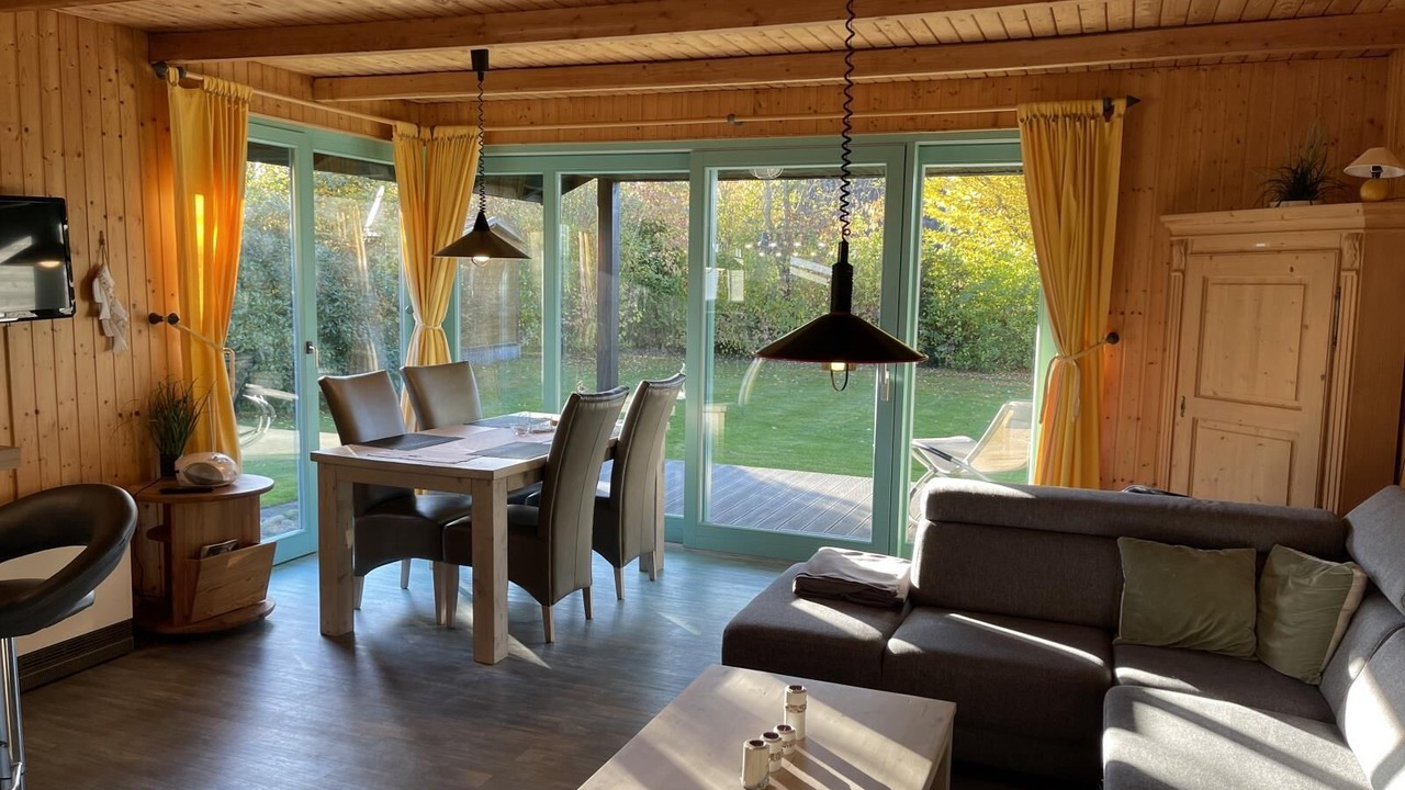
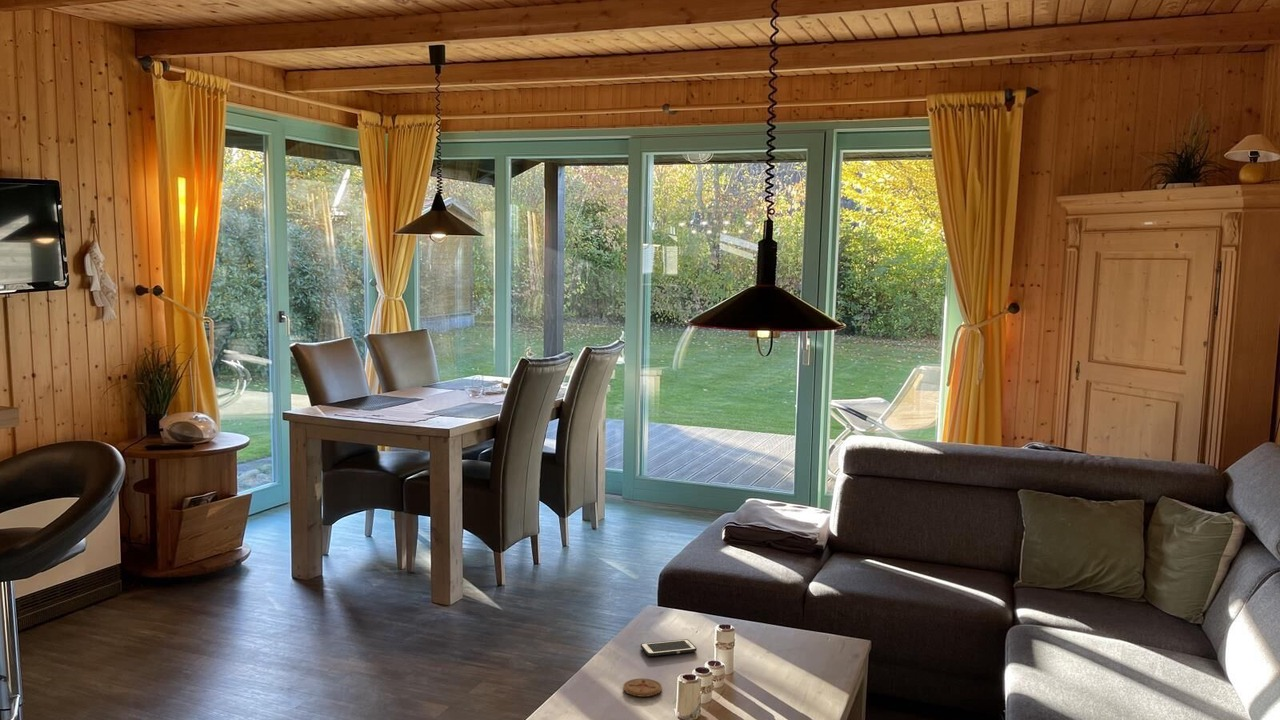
+ coaster (642, 687)
+ cell phone (668, 647)
